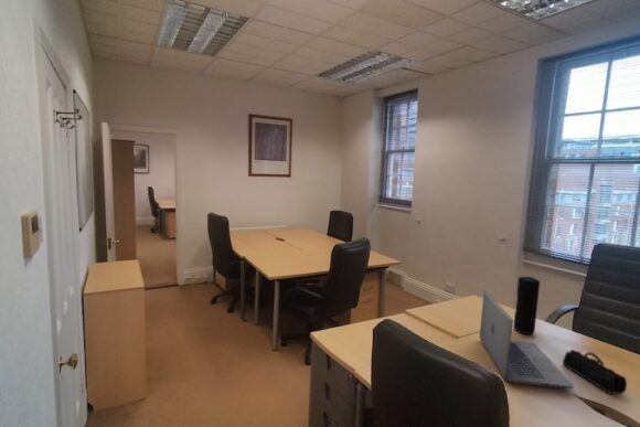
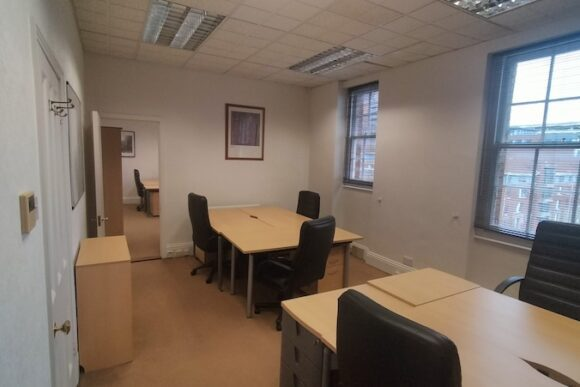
- speaker (526, 305)
- pencil case (594, 365)
- laptop (522, 341)
